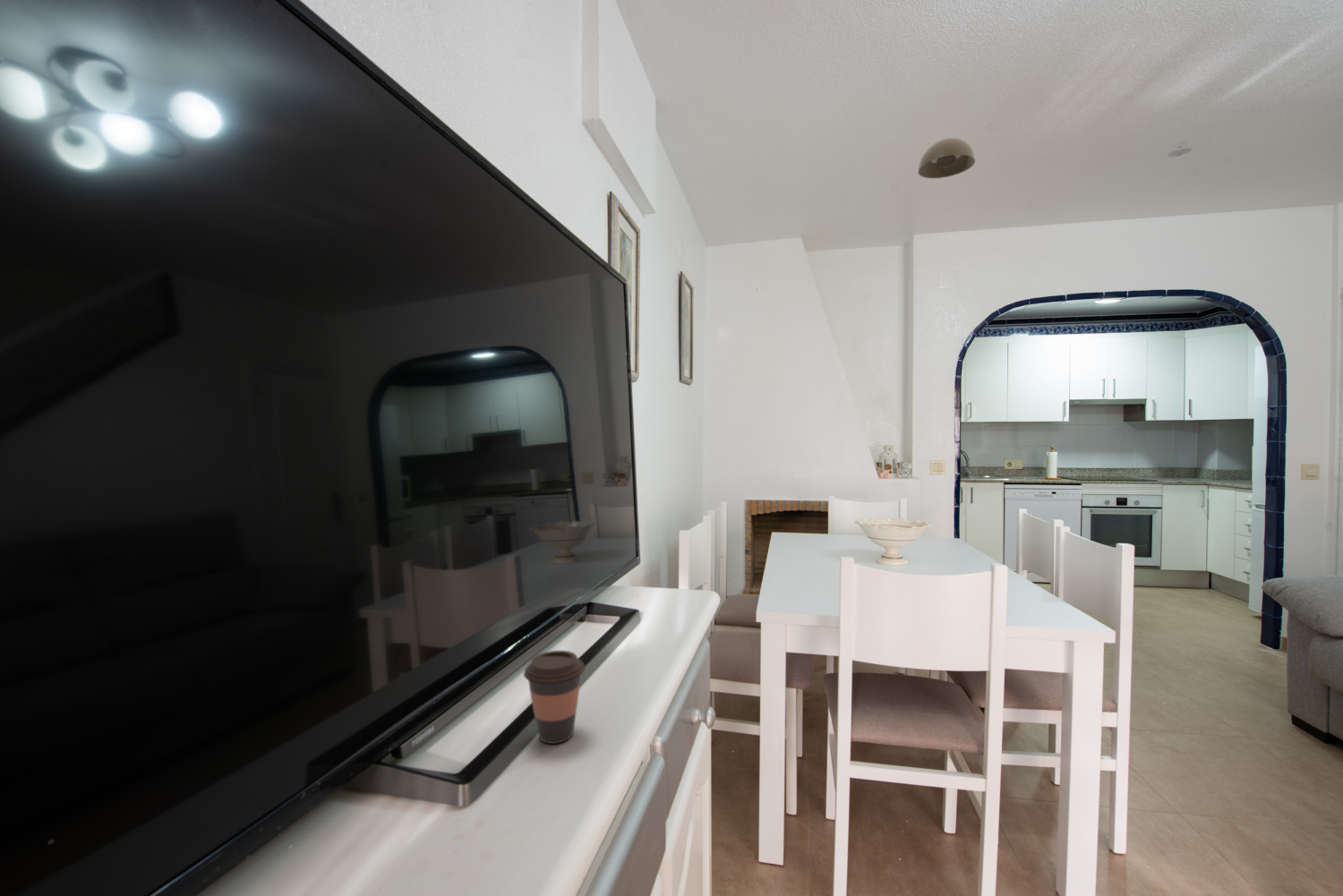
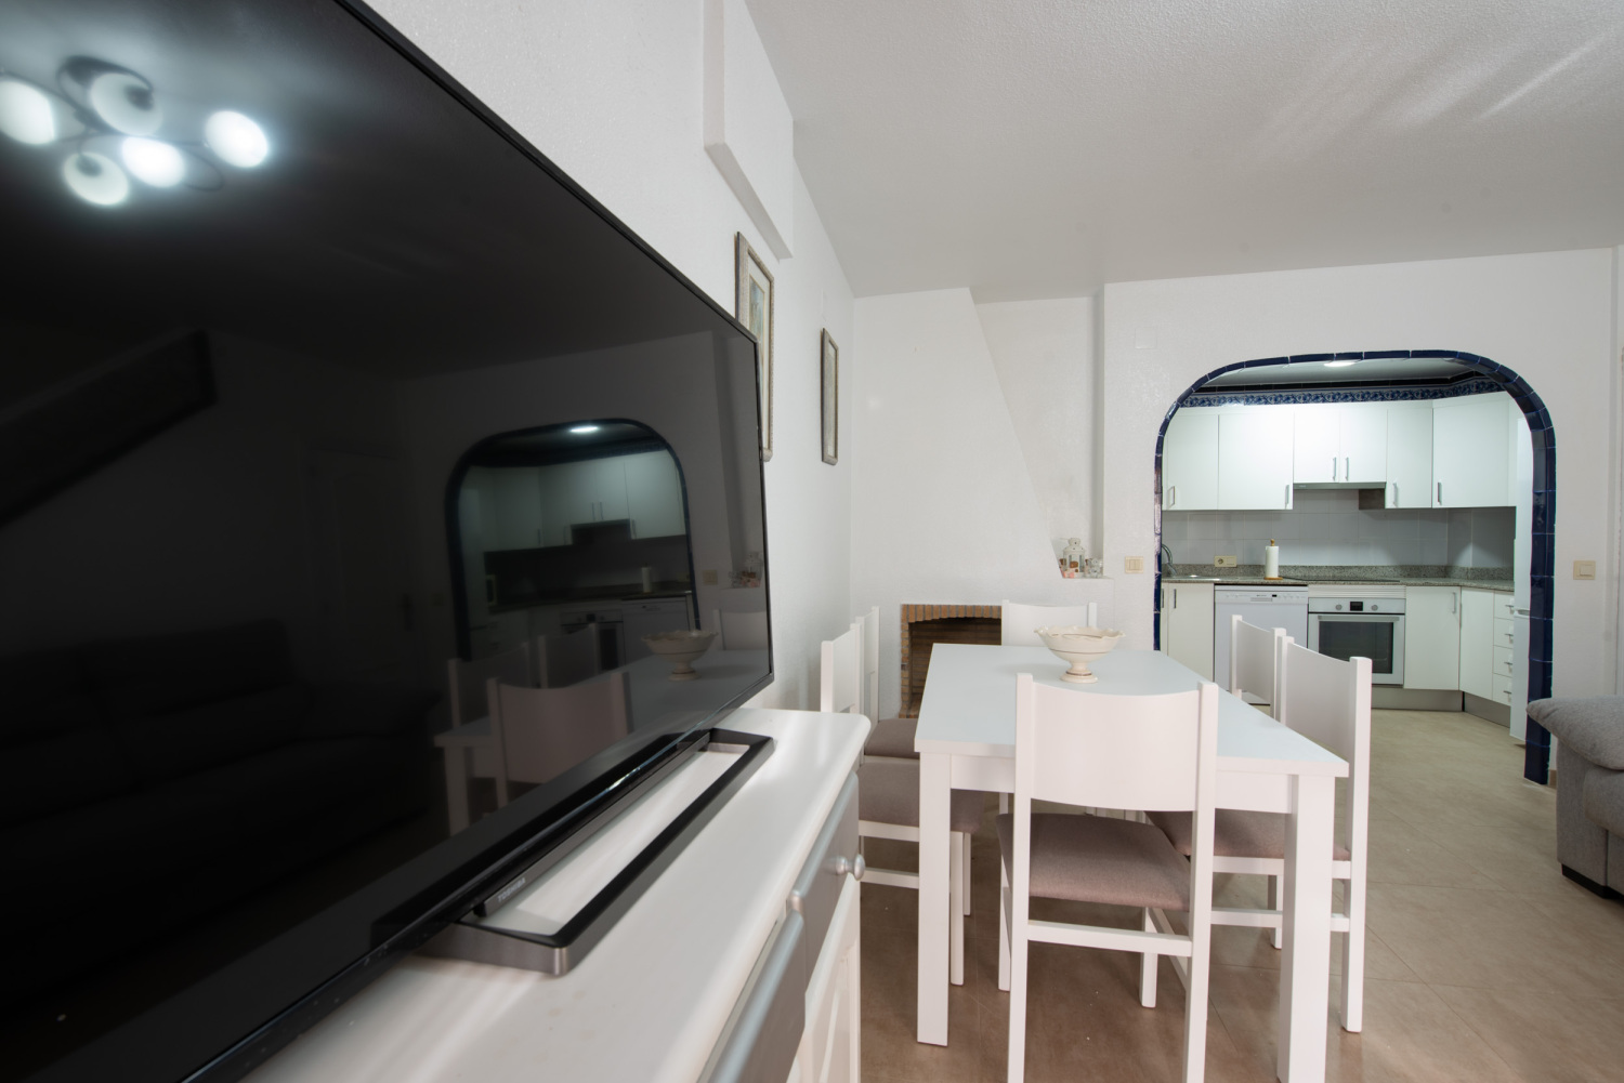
- pendant lamp (935, 159)
- recessed light (1179, 149)
- coffee cup (555, 696)
